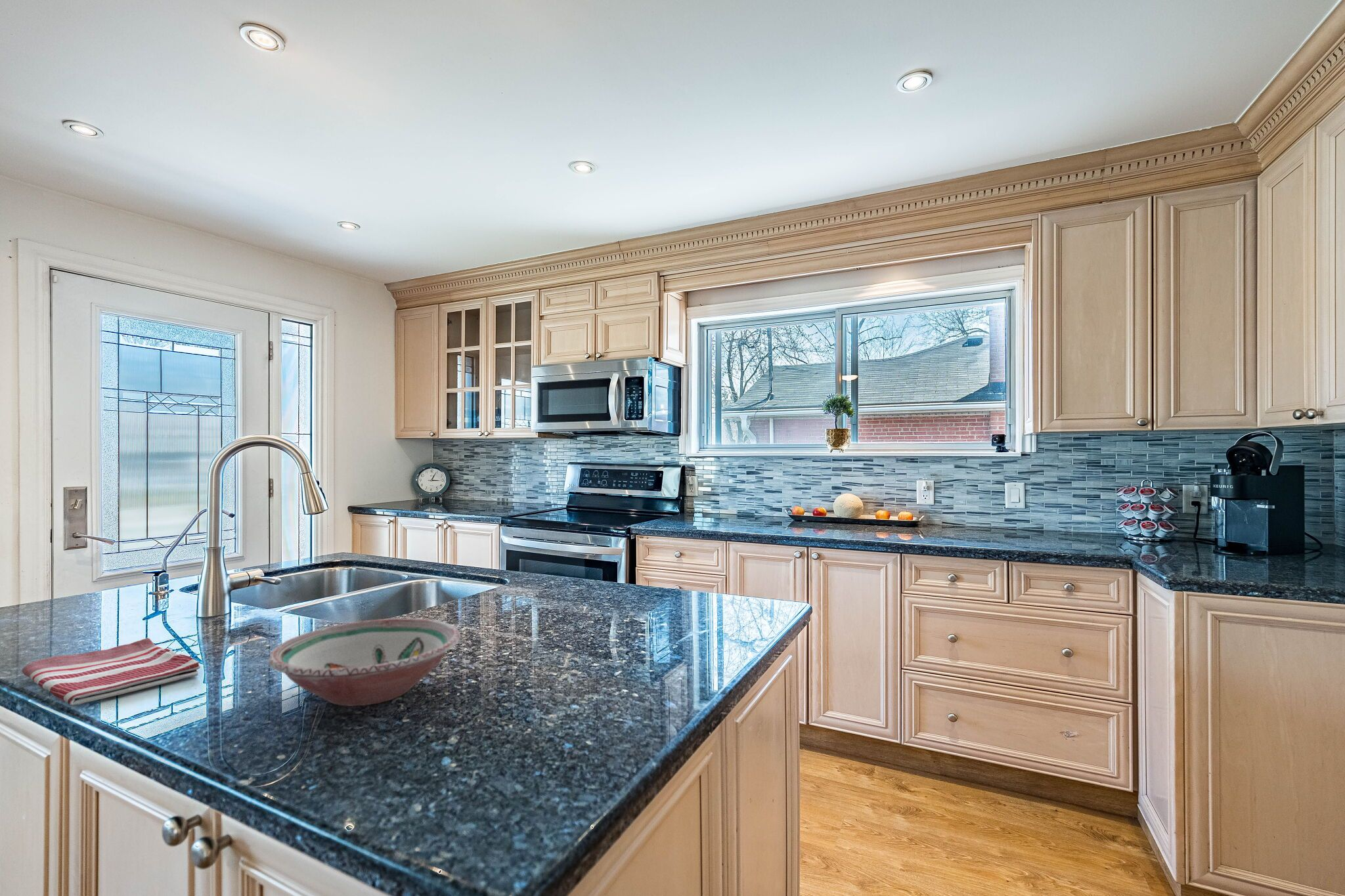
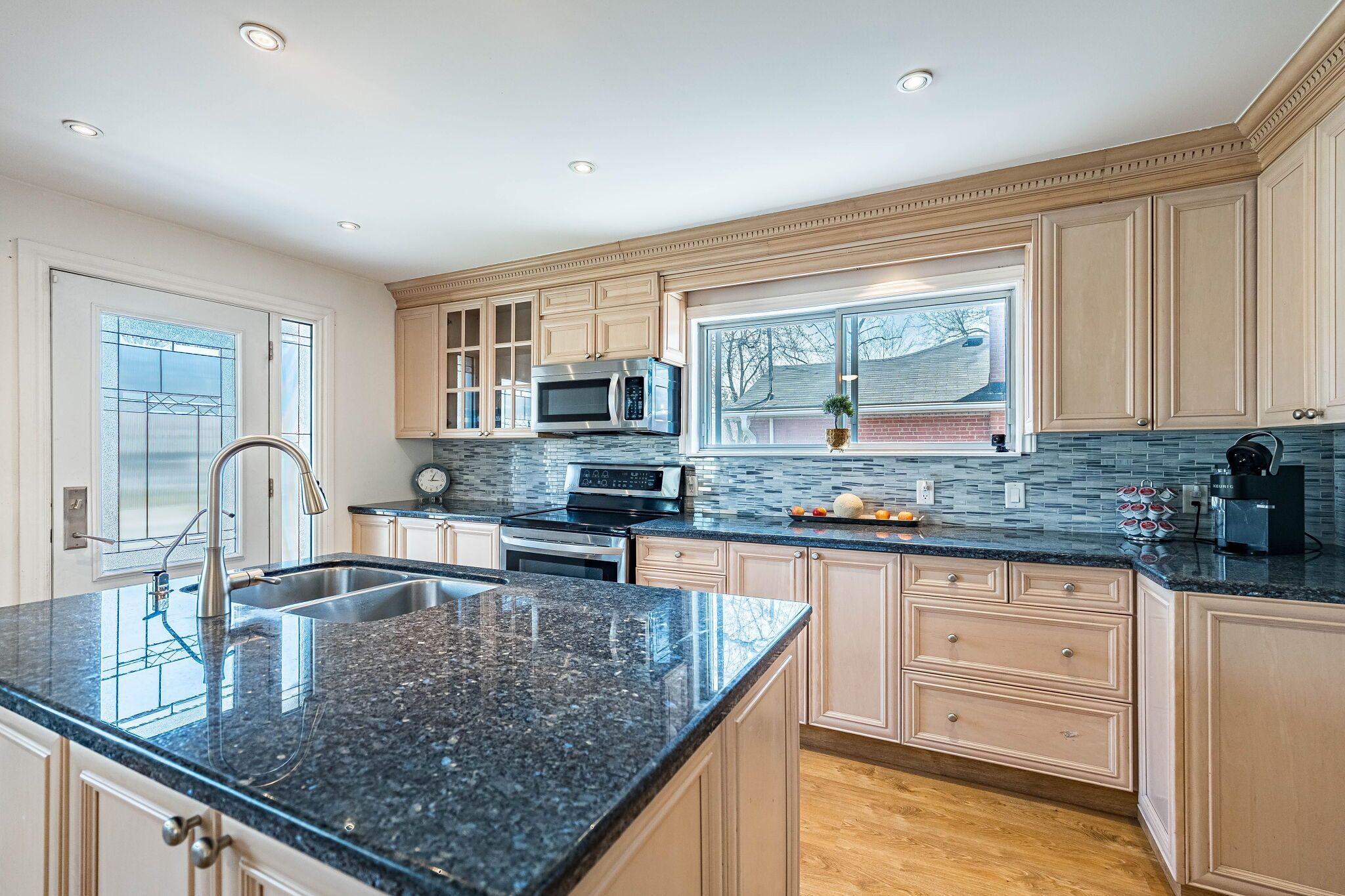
- dish towel (113, 668)
- bowl (370, 665)
